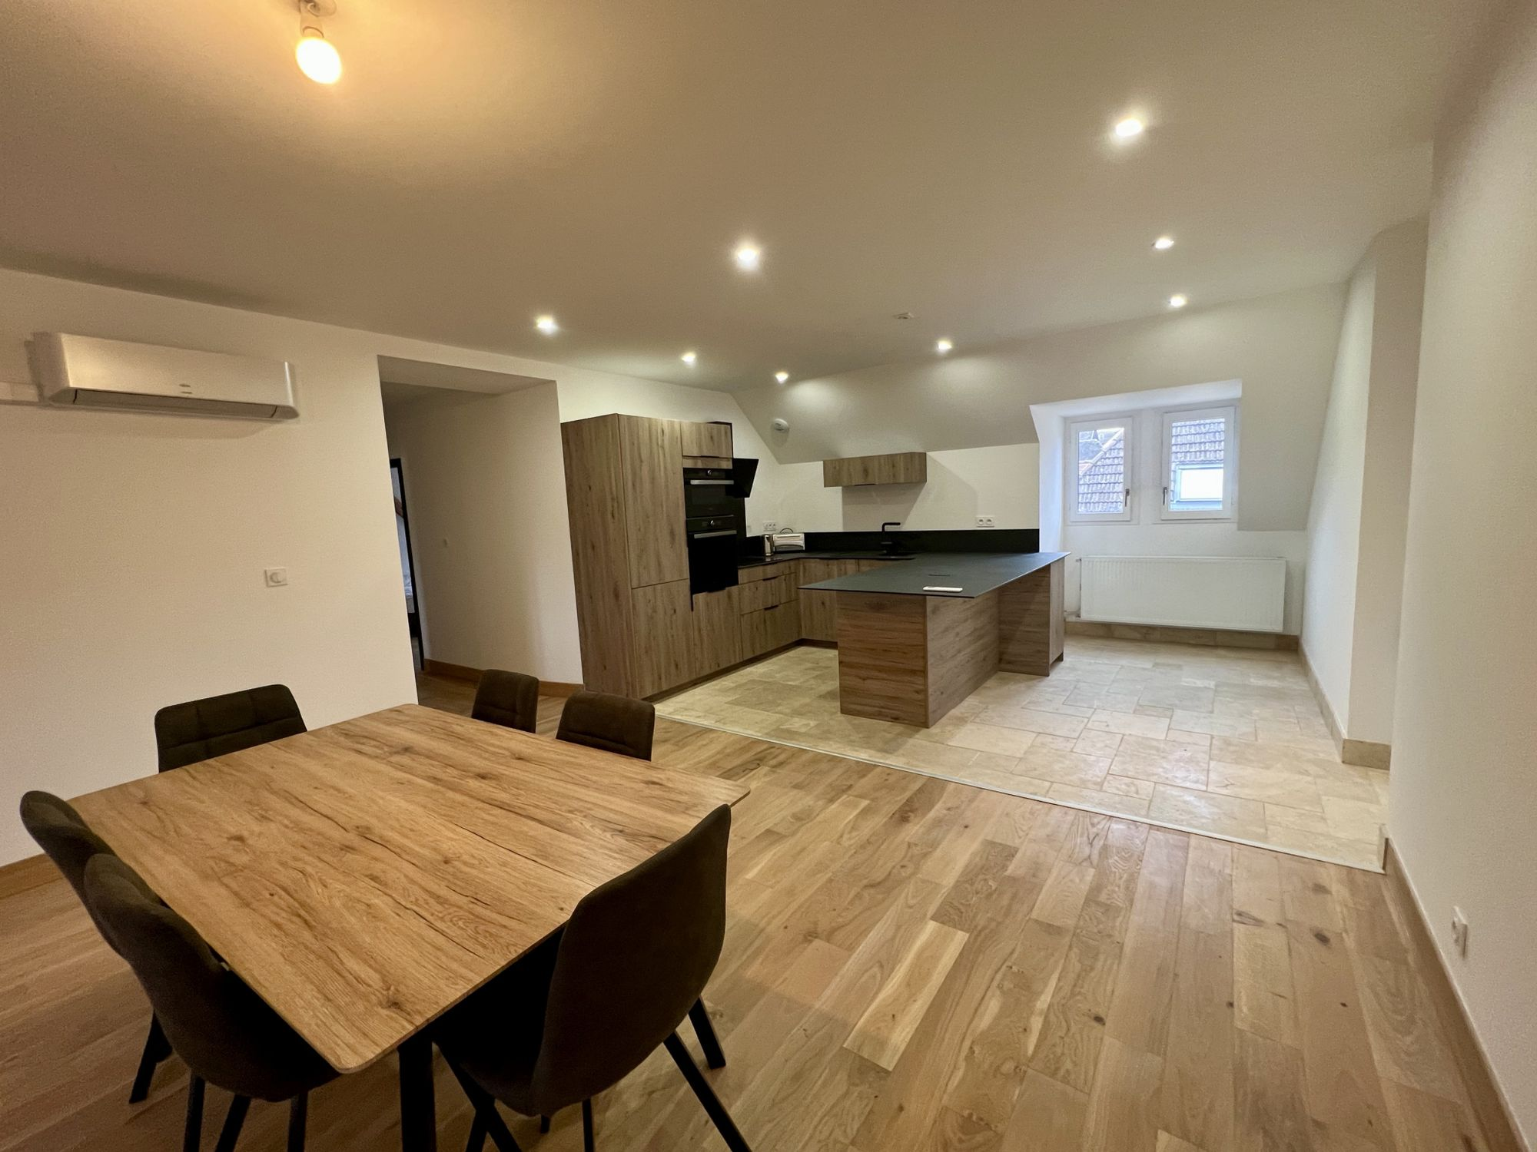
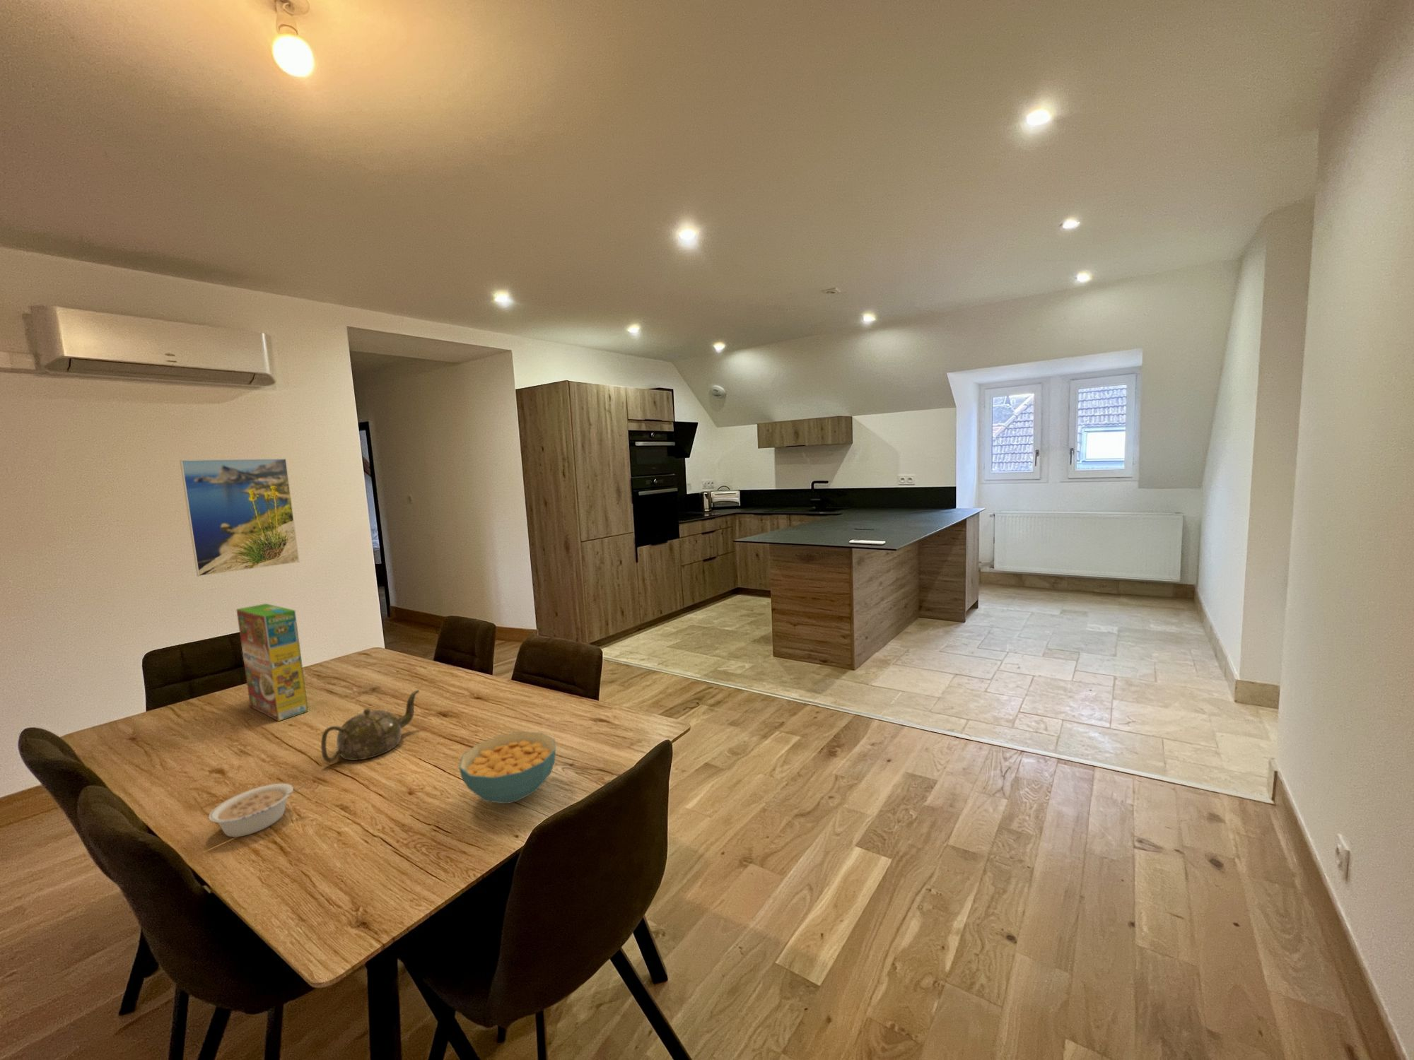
+ cereal bowl (510, 774)
+ teapot (374, 726)
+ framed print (243, 514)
+ cereal box (272, 659)
+ legume (257, 808)
